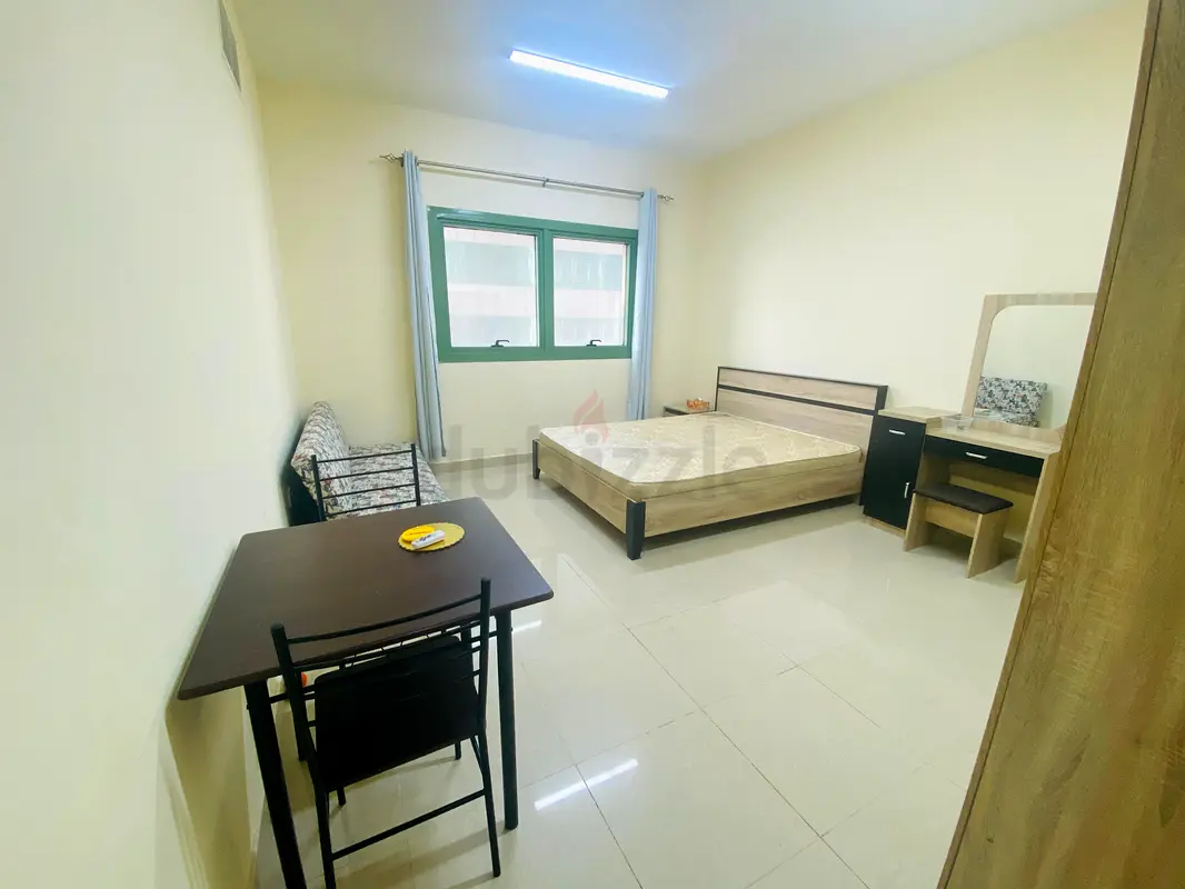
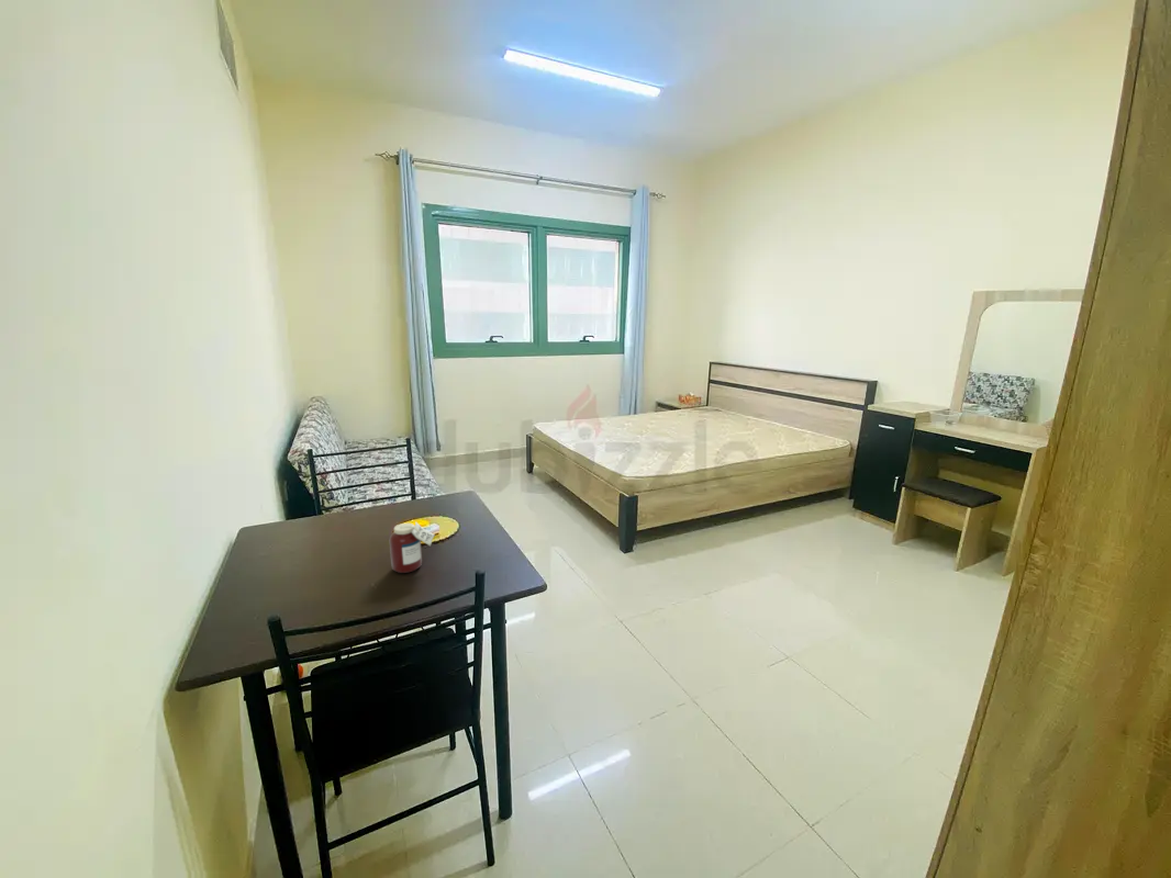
+ jar (412, 547)
